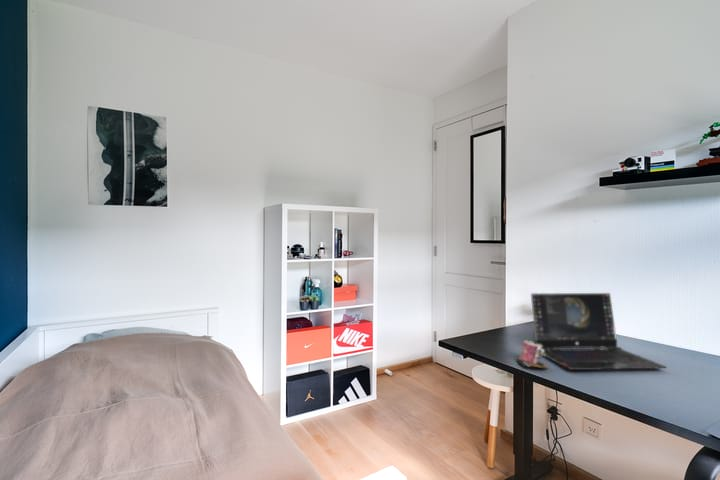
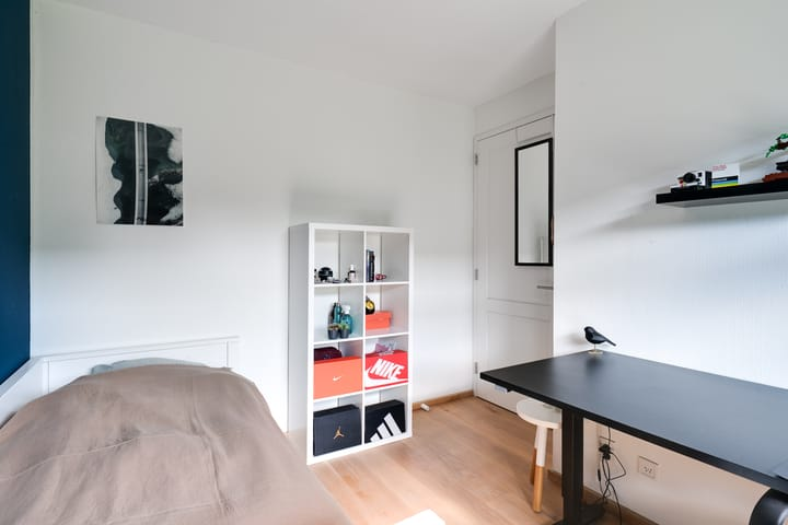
- mug (532, 353)
- laptop computer (592, 328)
